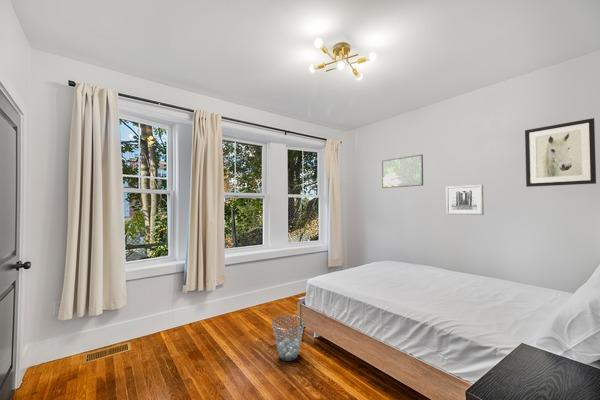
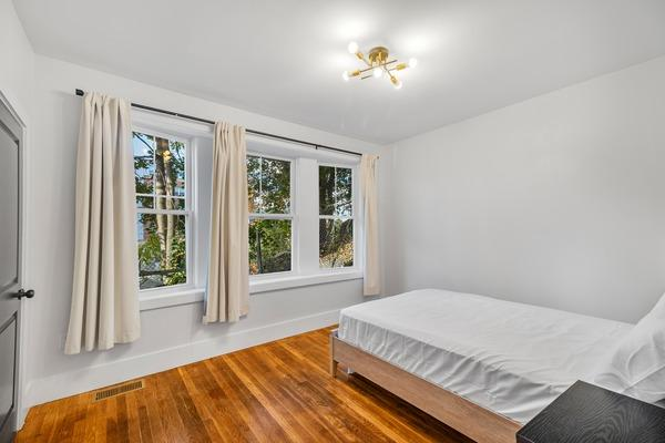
- waste basket (288, 338)
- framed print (401, 172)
- wall art (463, 200)
- wall art (558, 155)
